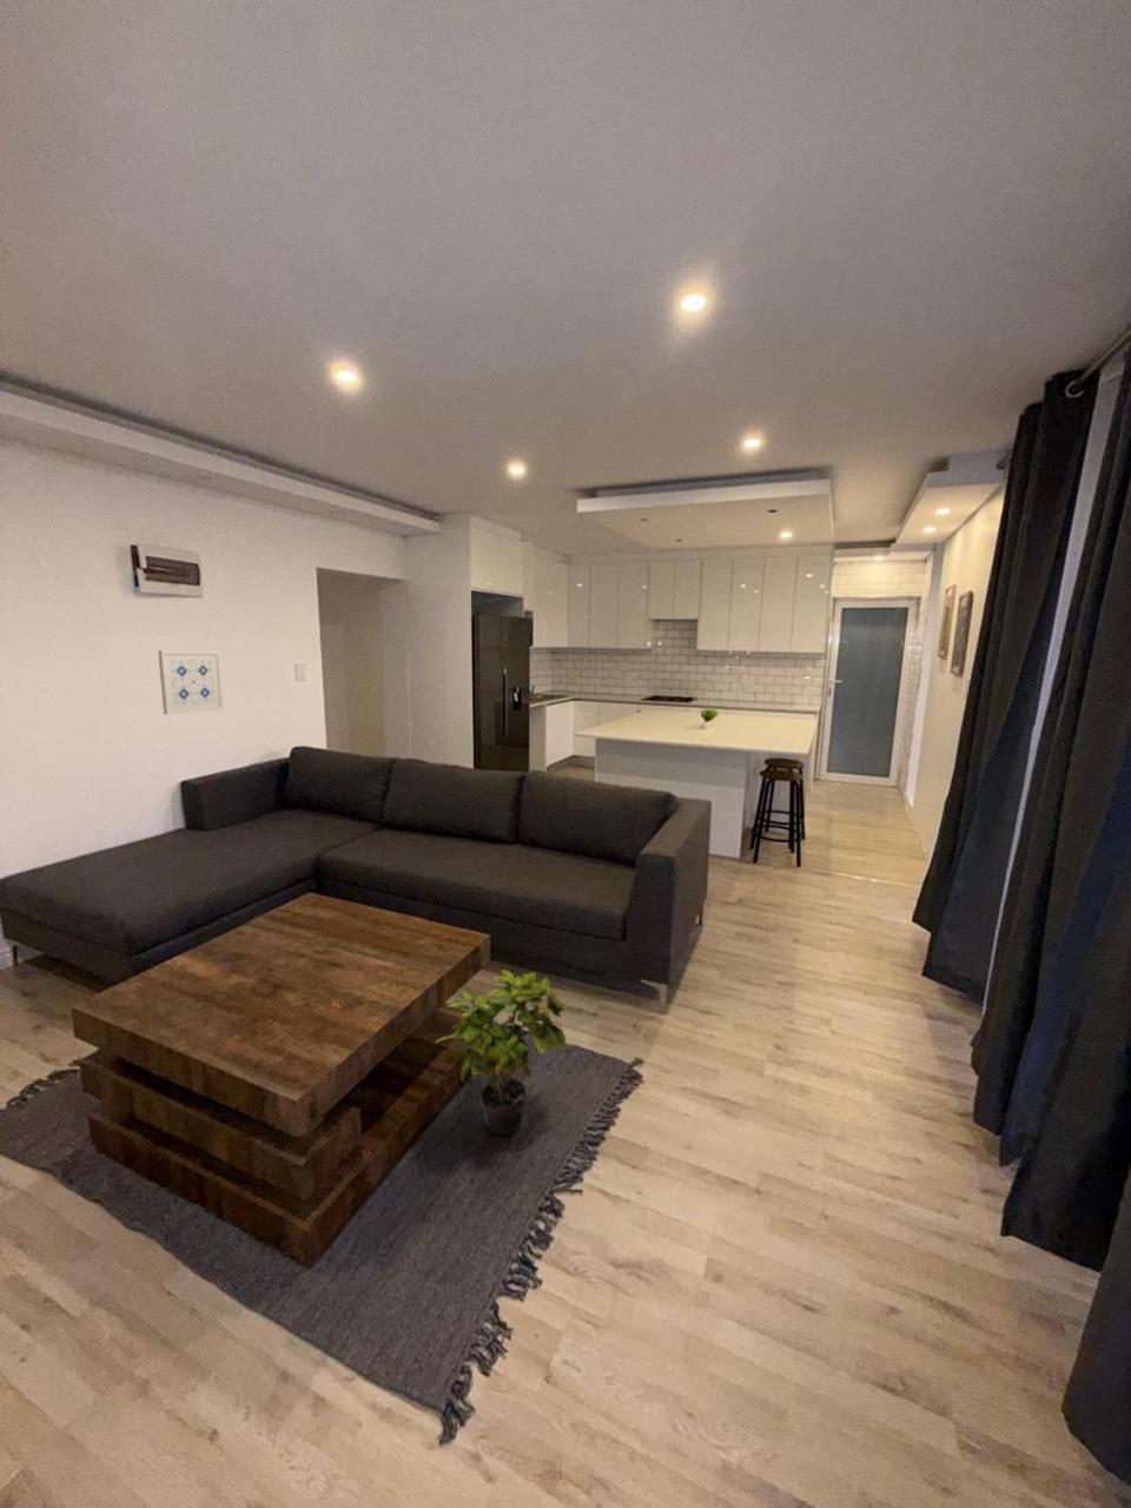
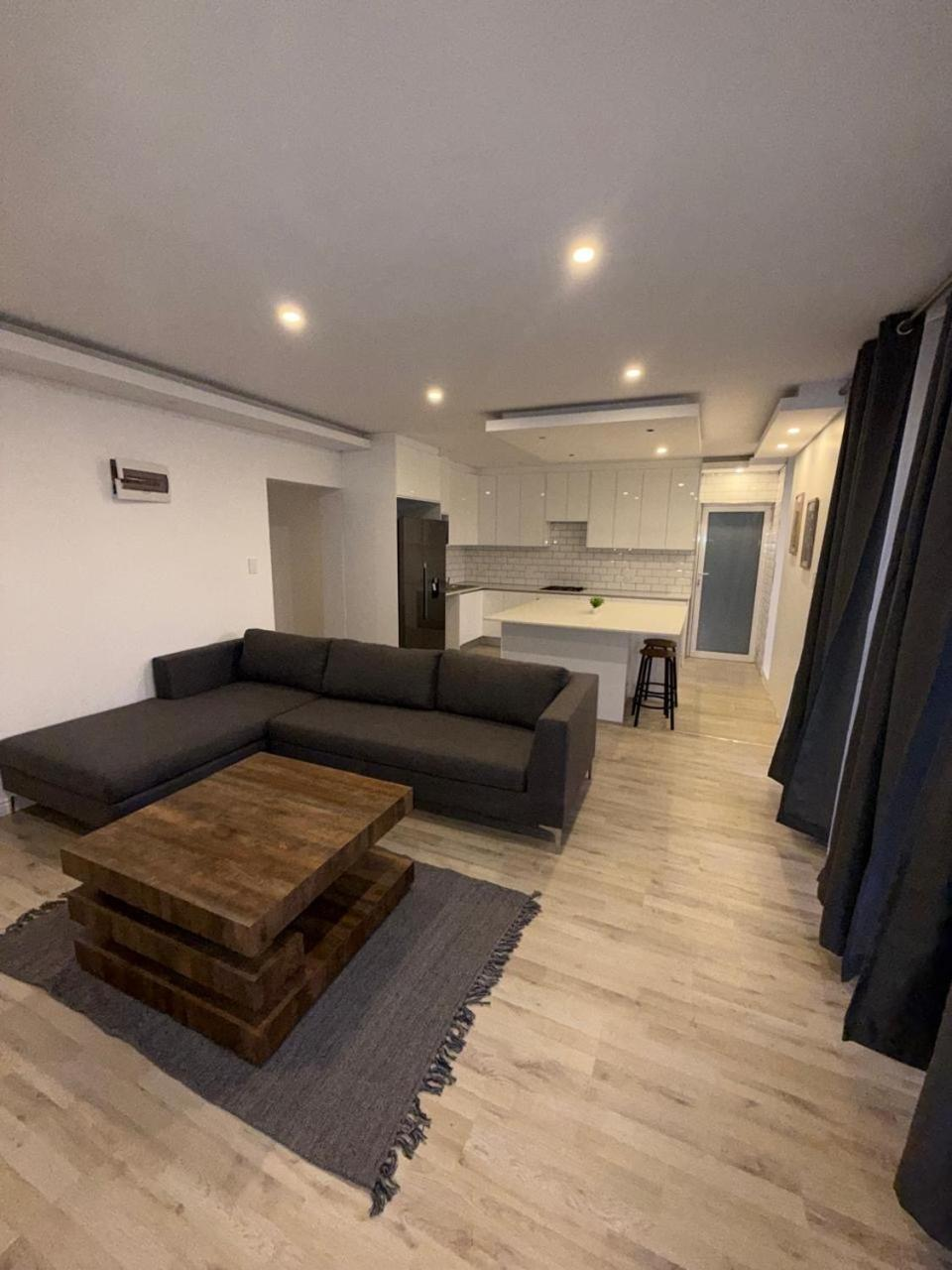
- wall art (192, 680)
- potted plant (506, 1047)
